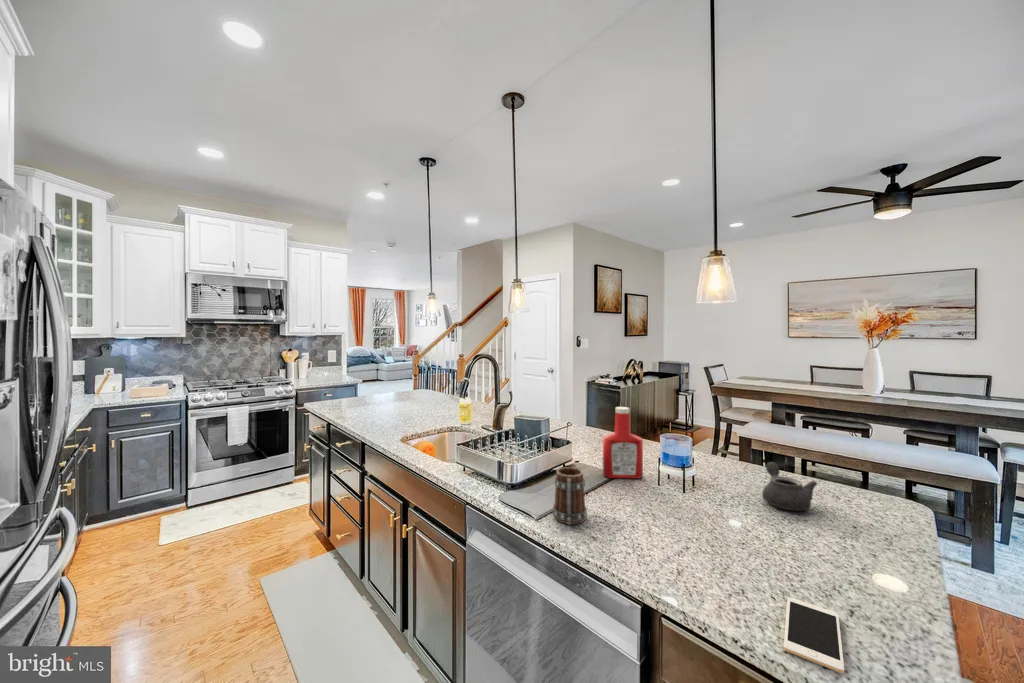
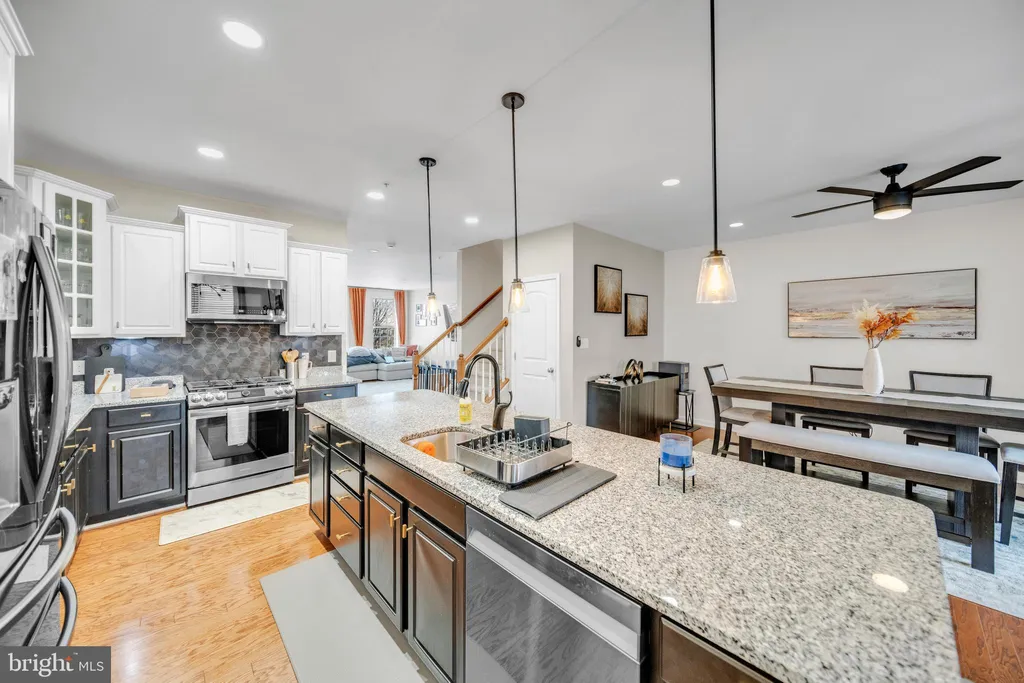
- teapot (784, 485)
- soap bottle (622, 441)
- cell phone (812, 630)
- mug (569, 496)
